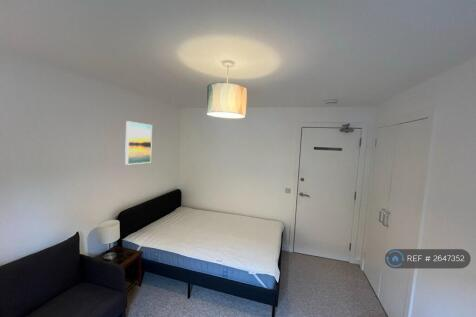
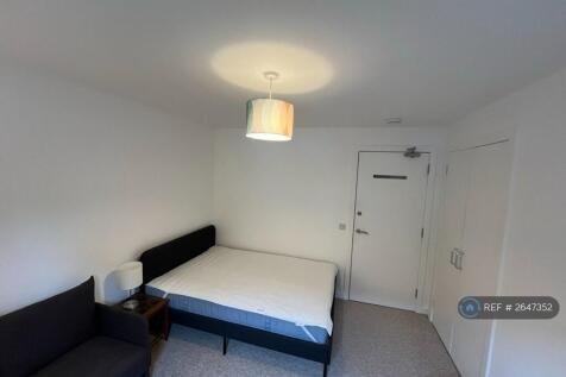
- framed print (139, 143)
